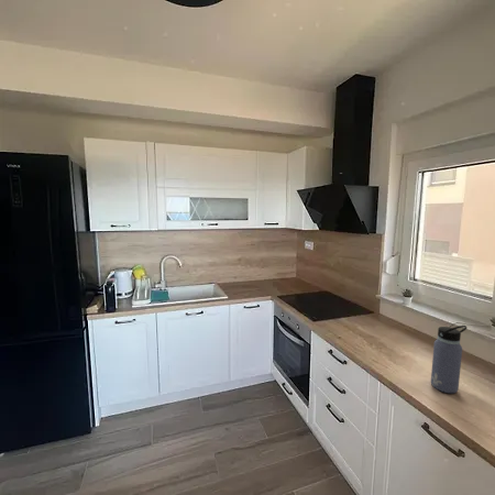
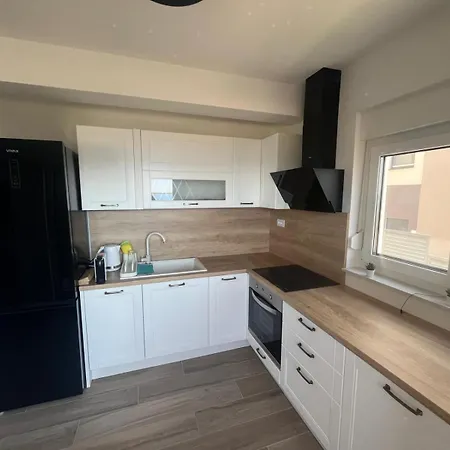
- water bottle (448, 354)
